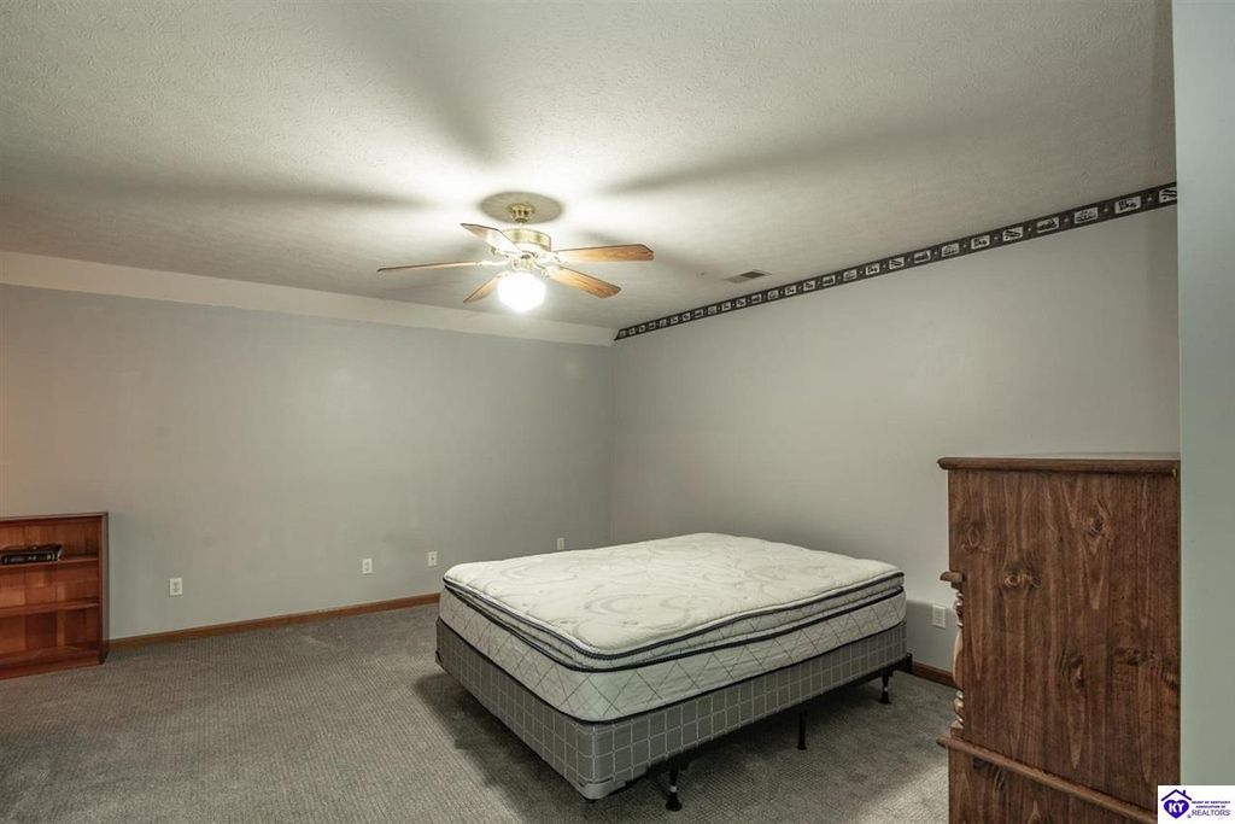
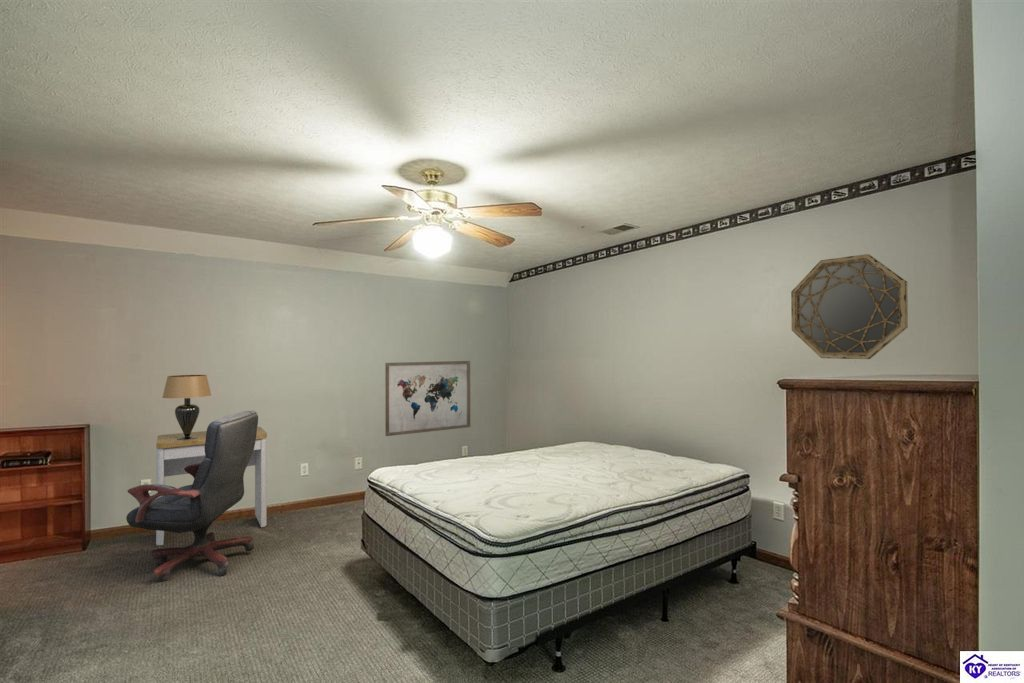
+ wall art (430, 396)
+ desk (201, 462)
+ office chair (195, 488)
+ table lamp (187, 406)
+ home mirror (844, 308)
